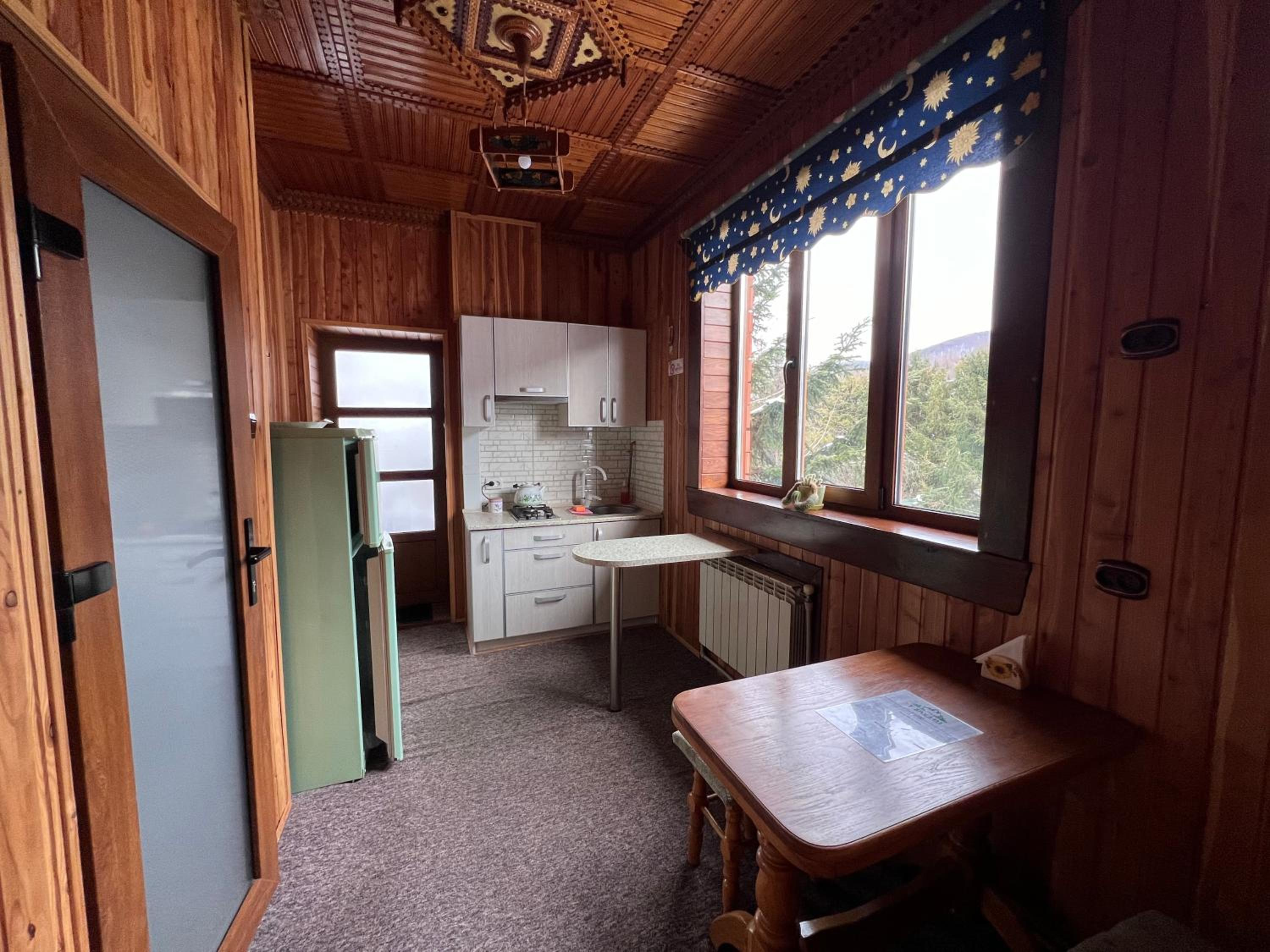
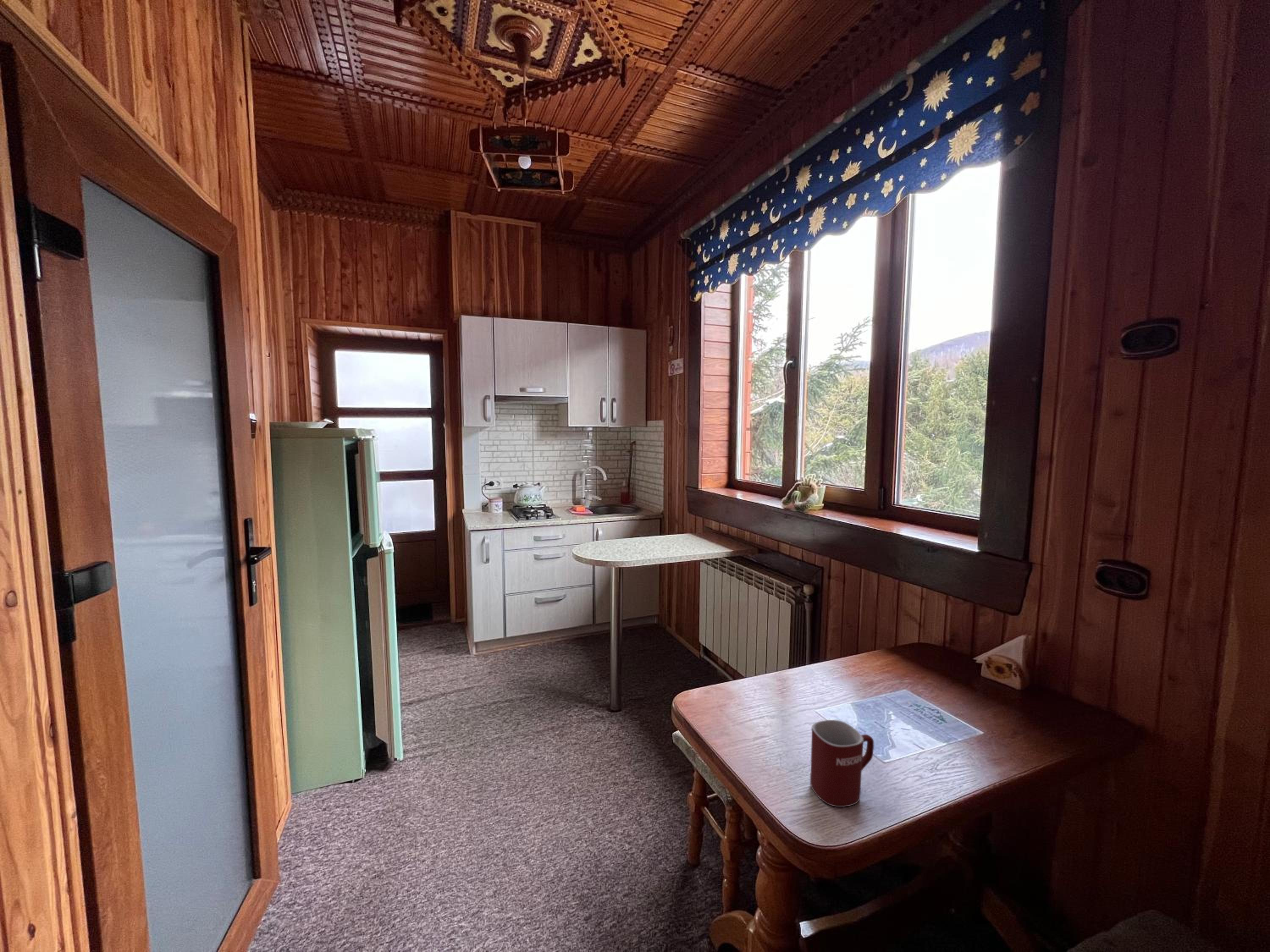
+ mug (844, 760)
